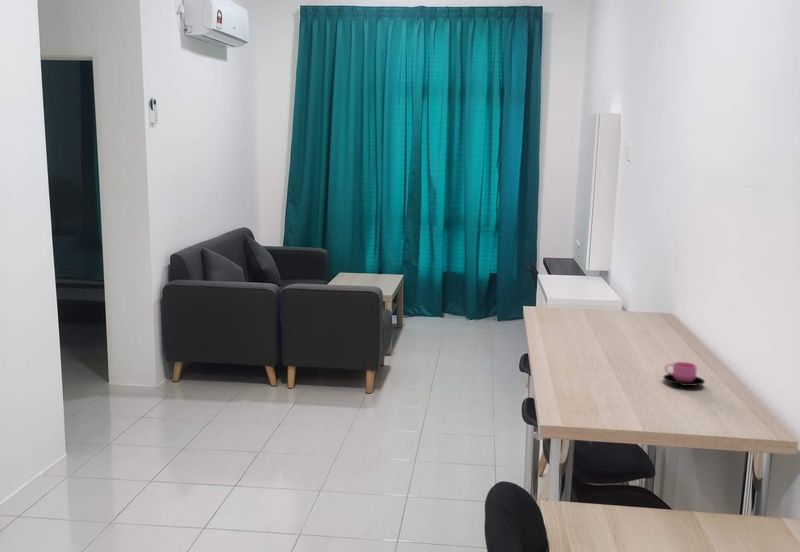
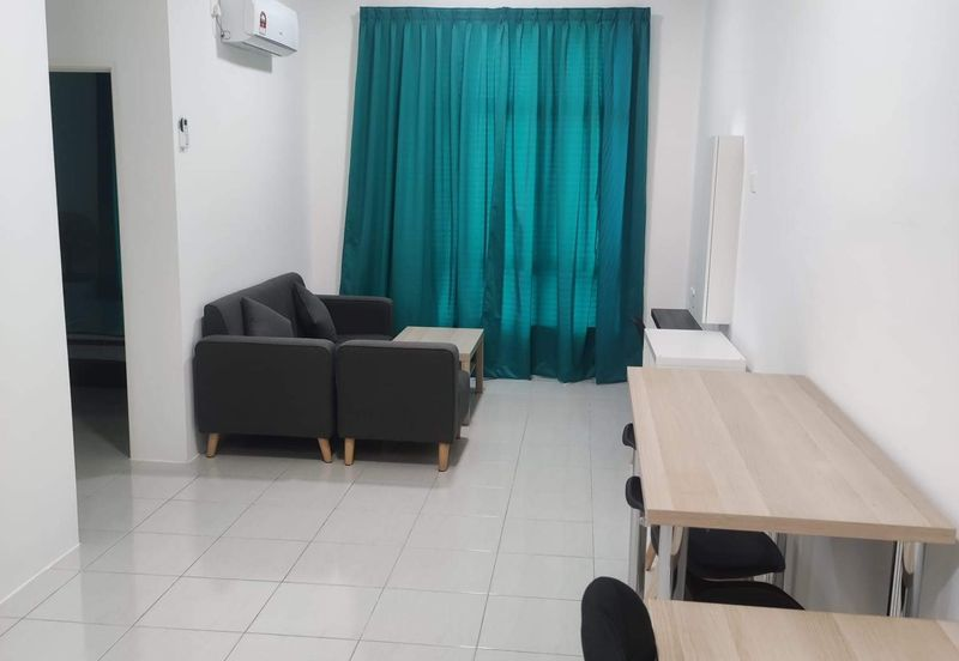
- cup (684, 374)
